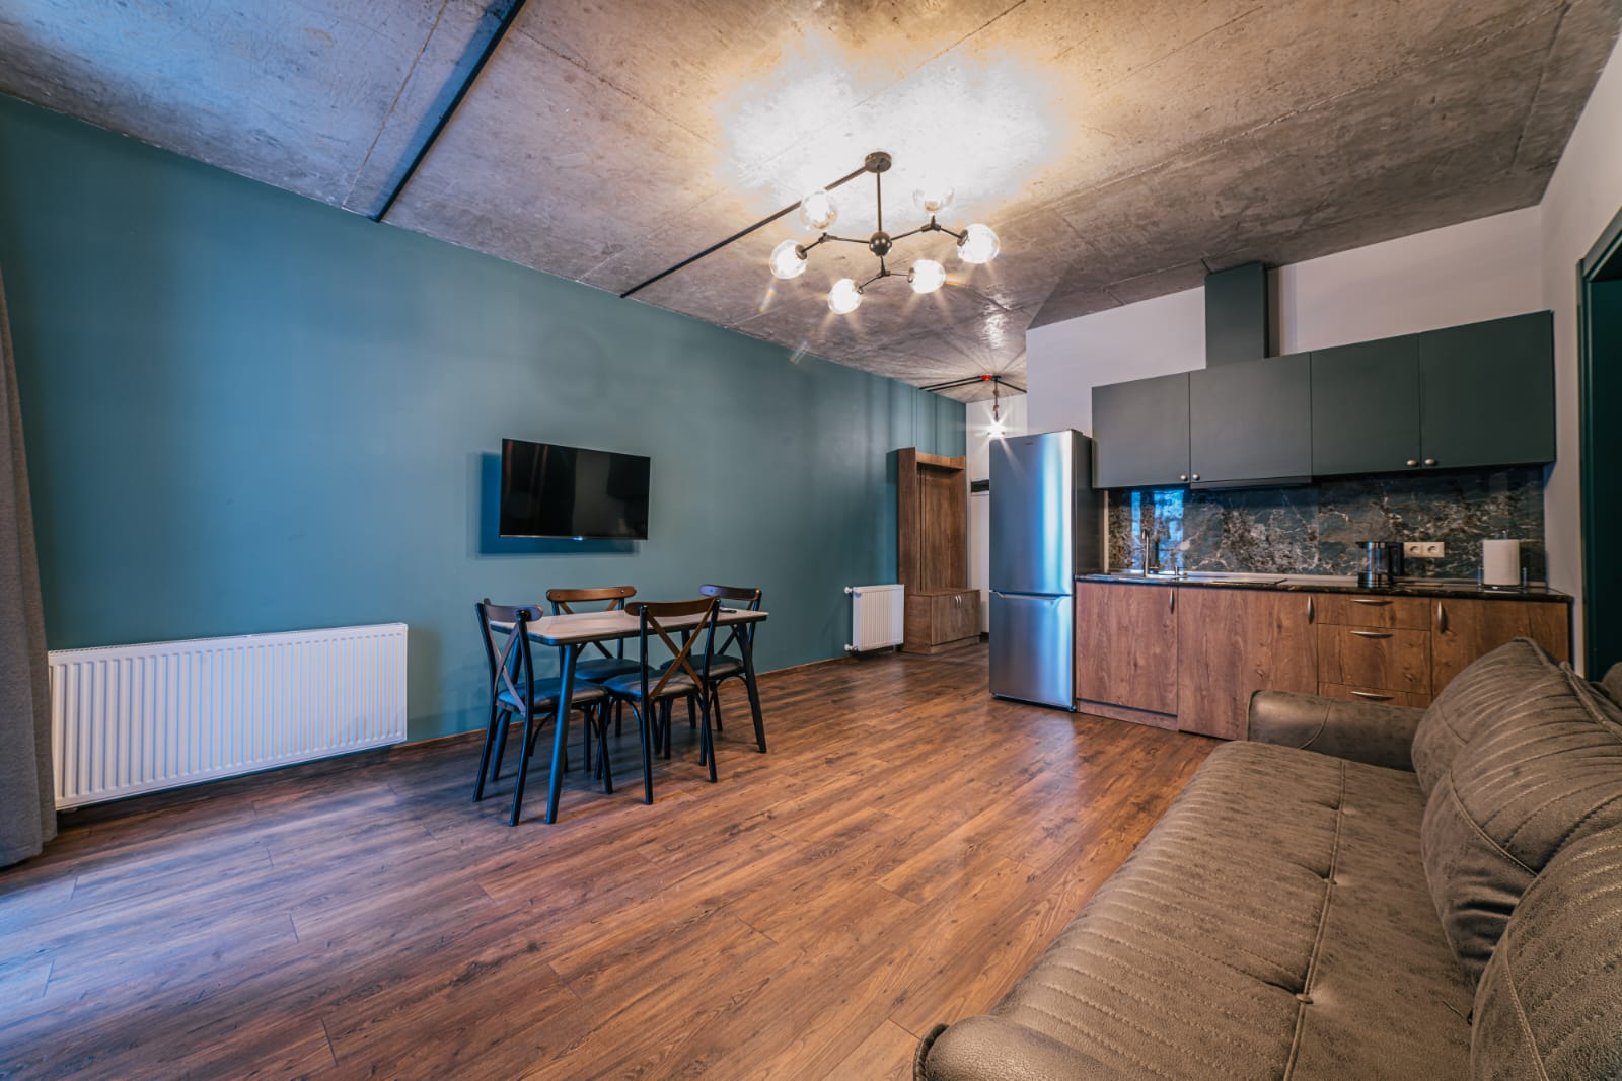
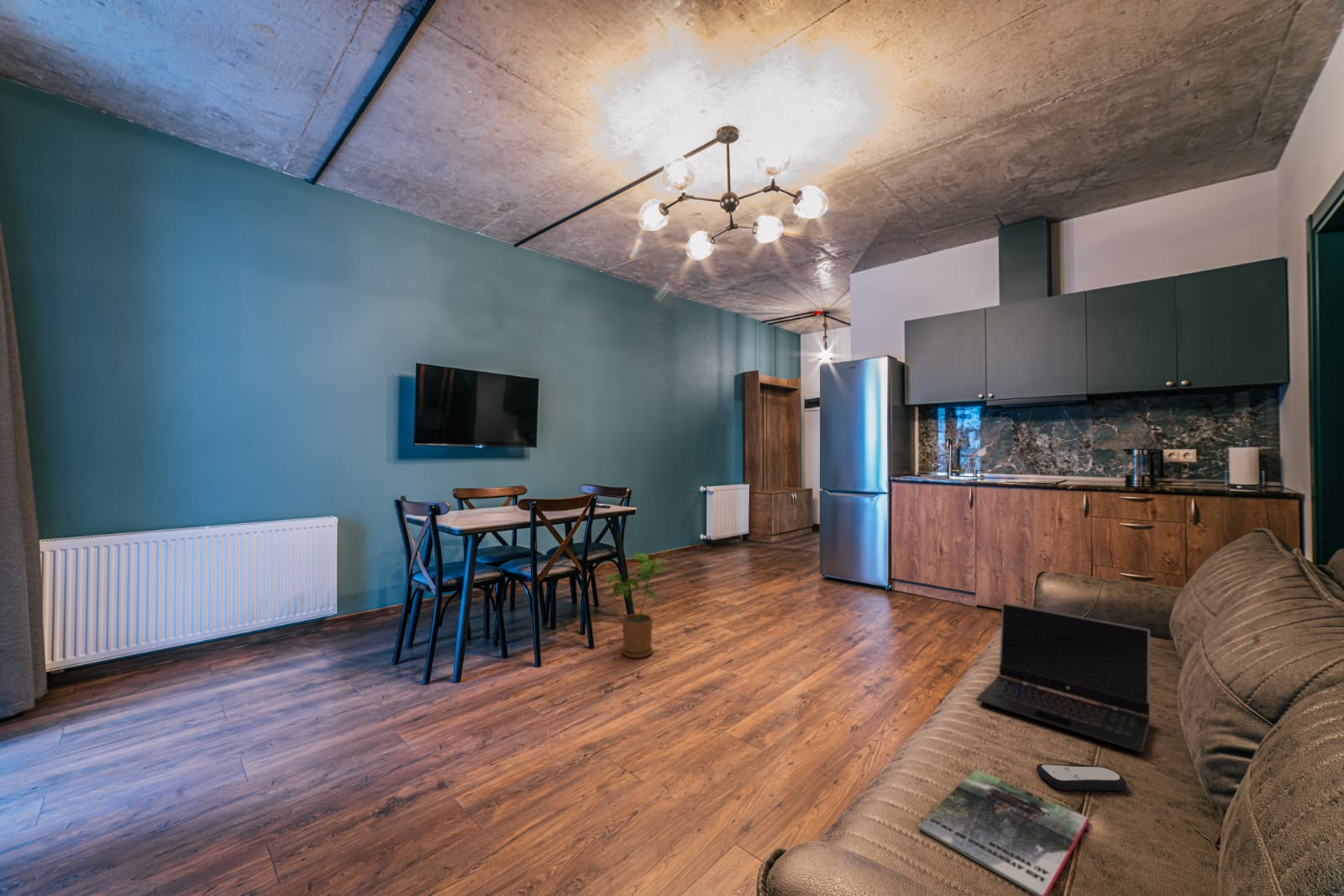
+ laptop computer (1061, 668)
+ magazine (1004, 823)
+ house plant (634, 604)
+ remote control (1081, 777)
